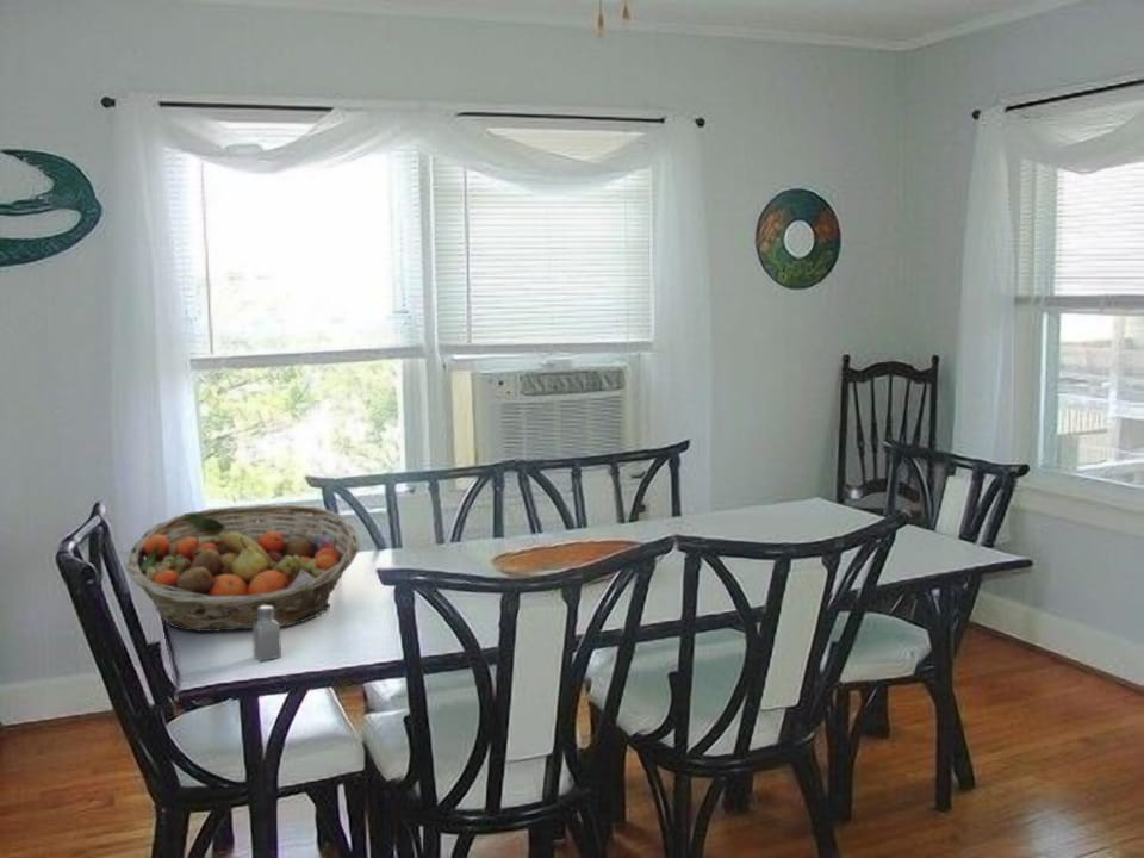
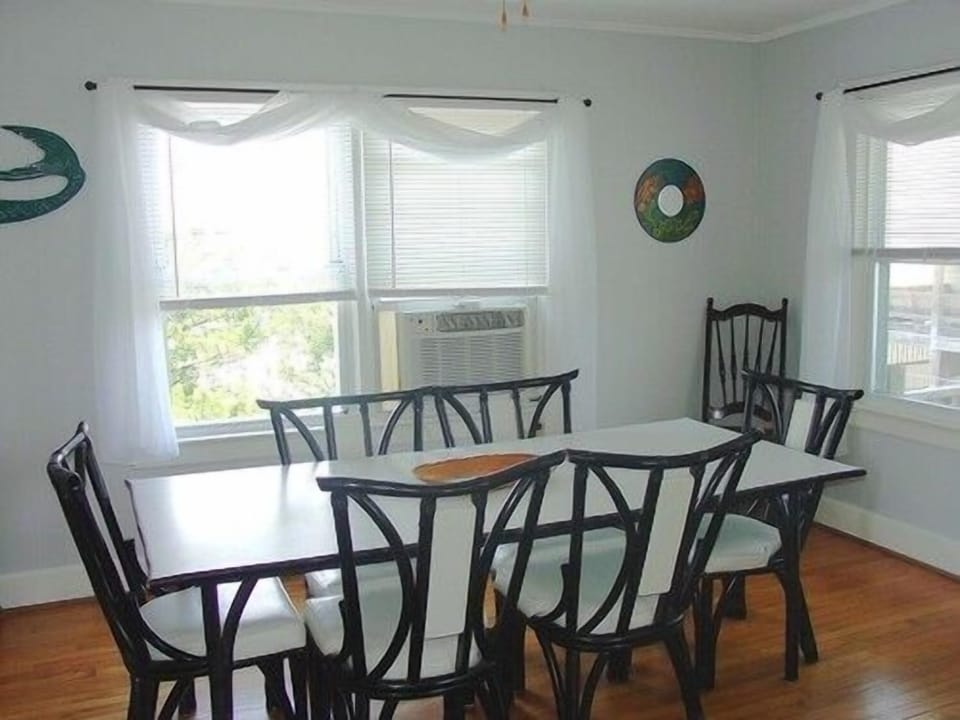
- saltshaker (266, 632)
- fruit basket (245, 565)
